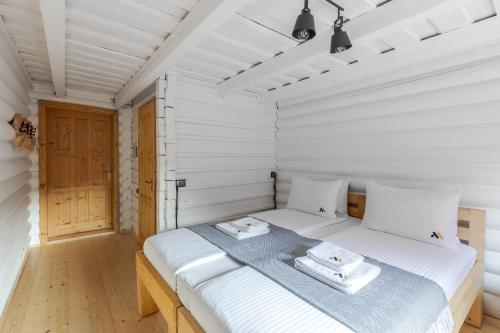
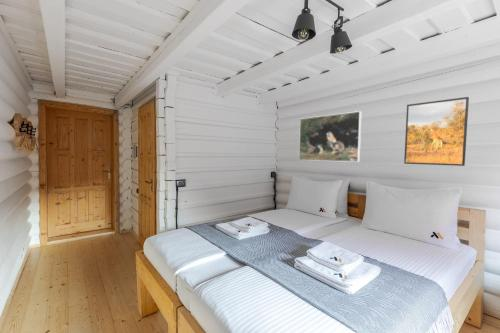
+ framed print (326, 138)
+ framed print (433, 133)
